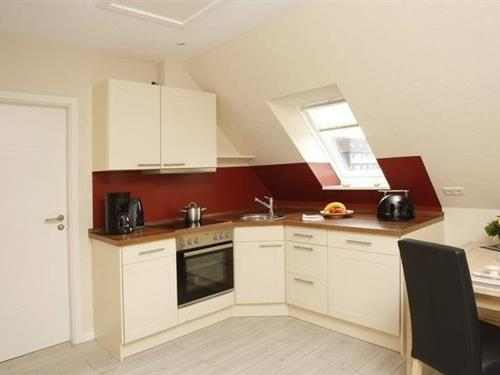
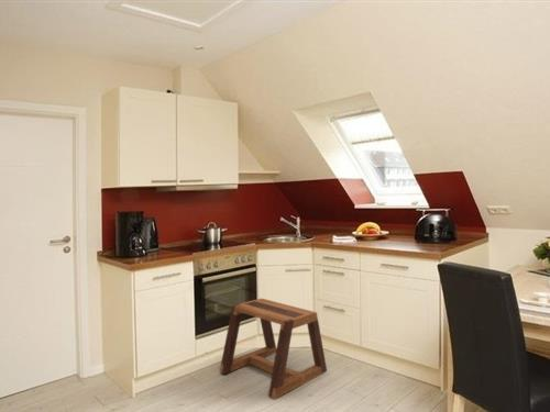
+ stool (273, 339)
